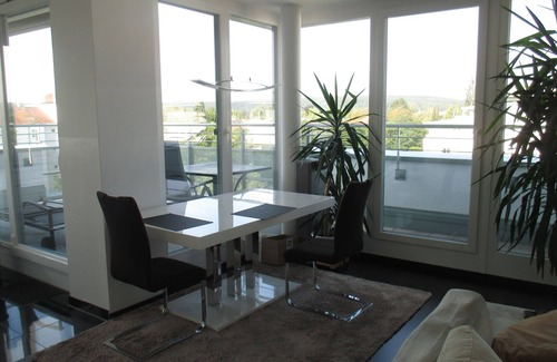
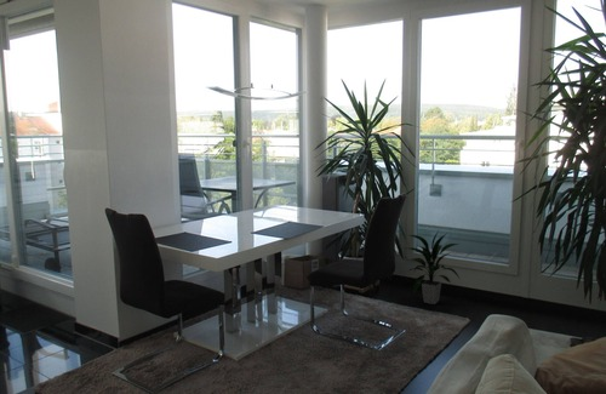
+ indoor plant (429, 265)
